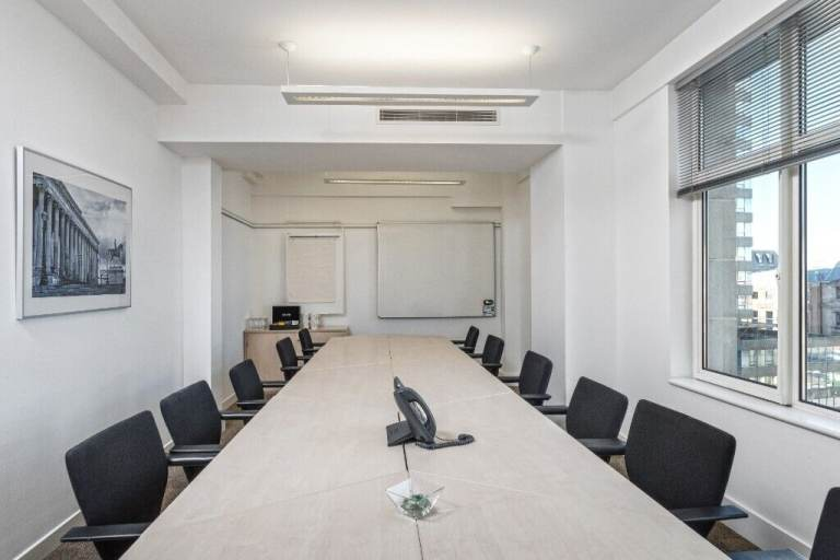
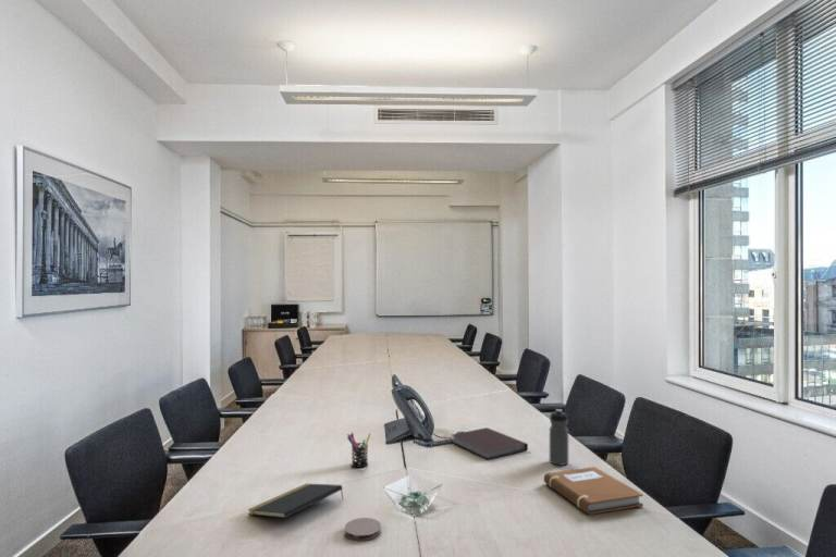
+ notebook (488, 442)
+ water bottle (558, 435)
+ coaster (362, 529)
+ notepad (296, 498)
+ notebook (589, 487)
+ pen holder (359, 448)
